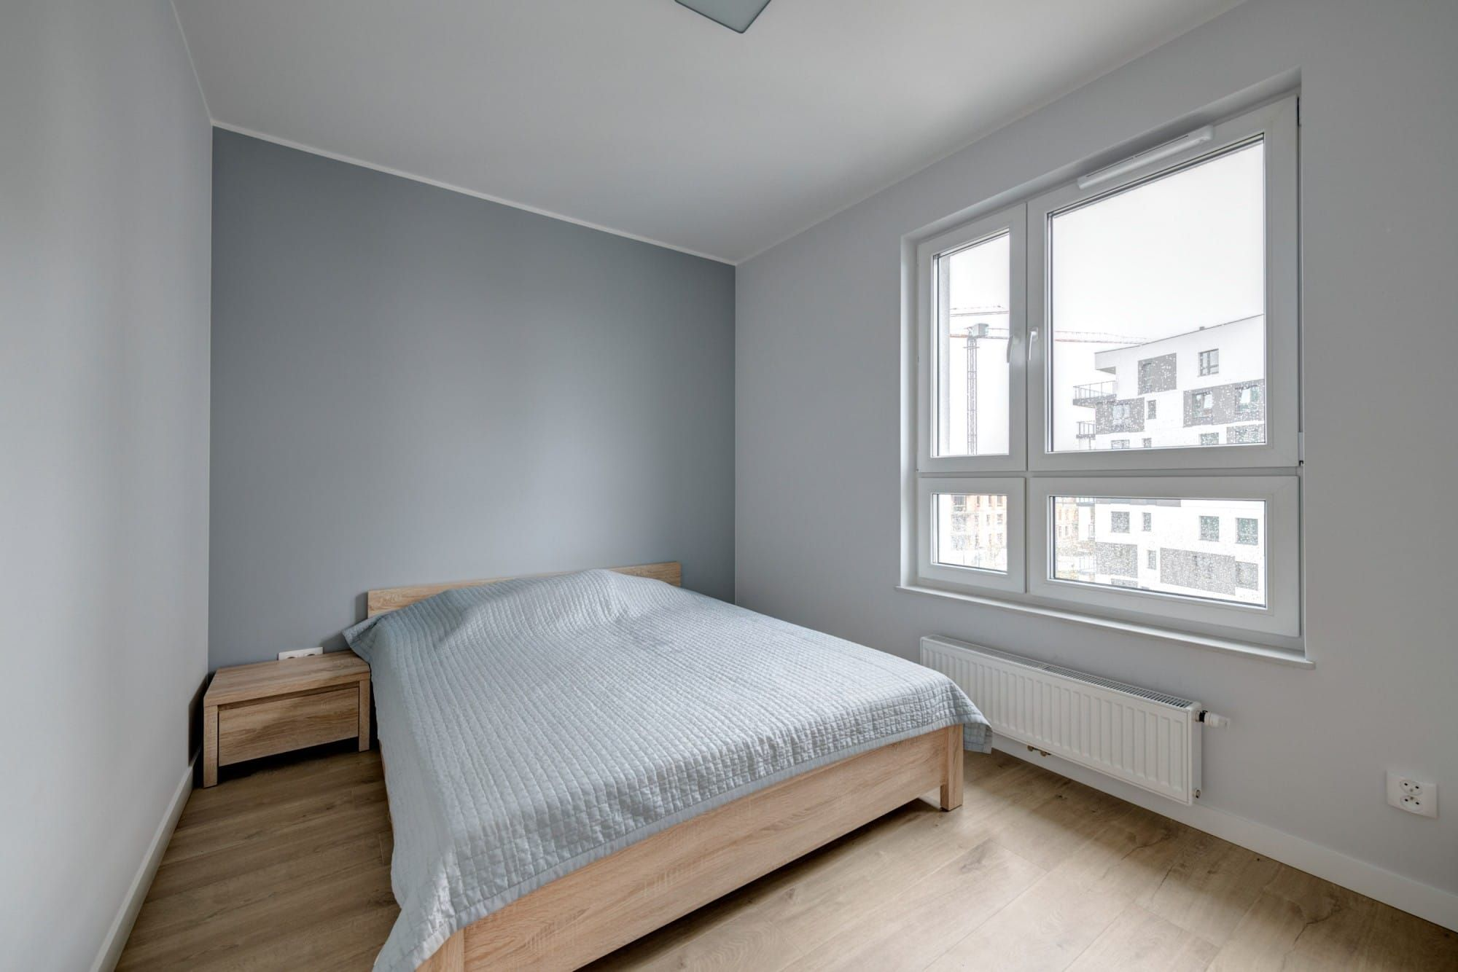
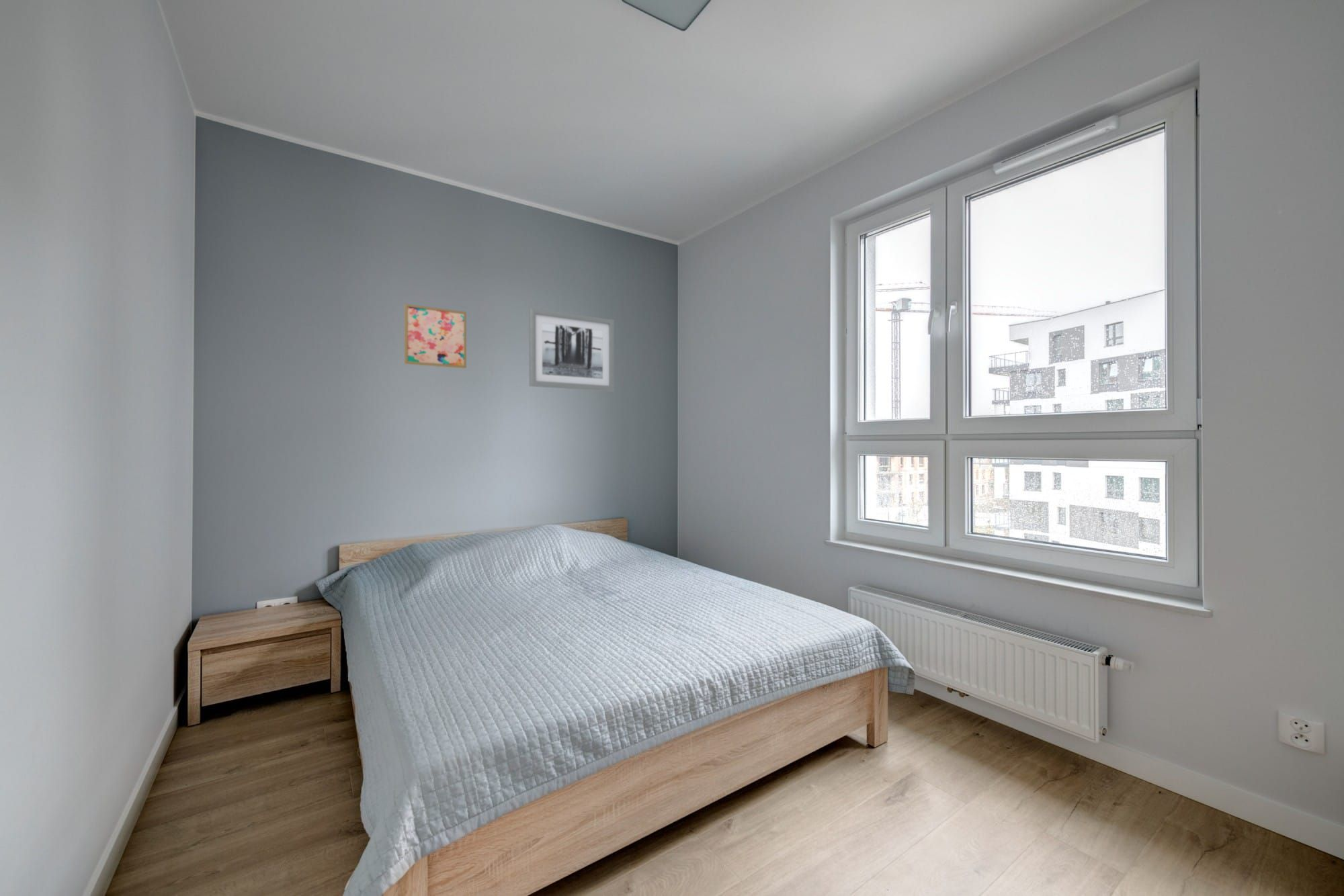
+ wall art (573, 351)
+ wall art (435, 337)
